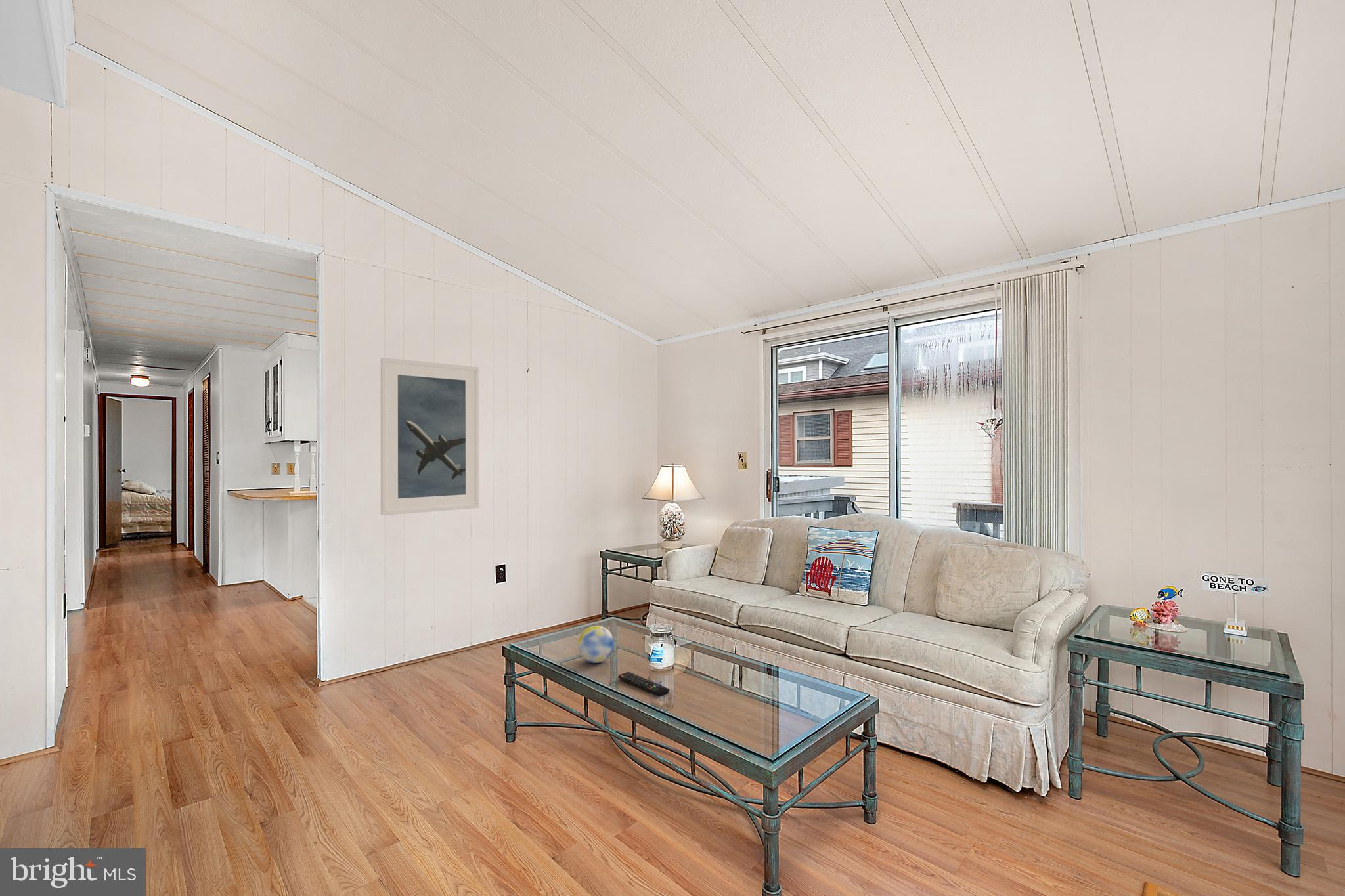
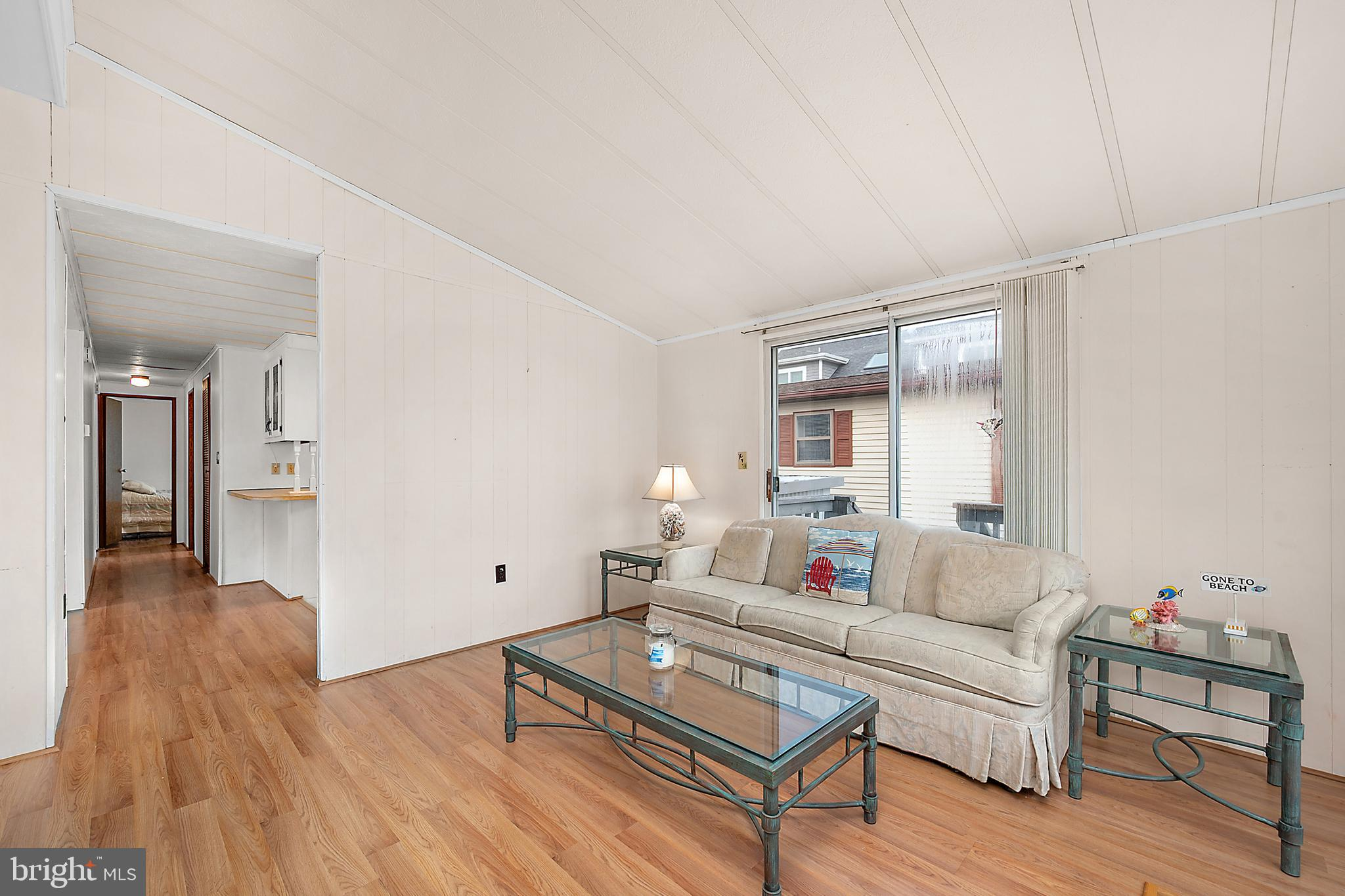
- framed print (432, 437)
- remote control (642, 683)
- decorative ball (596, 644)
